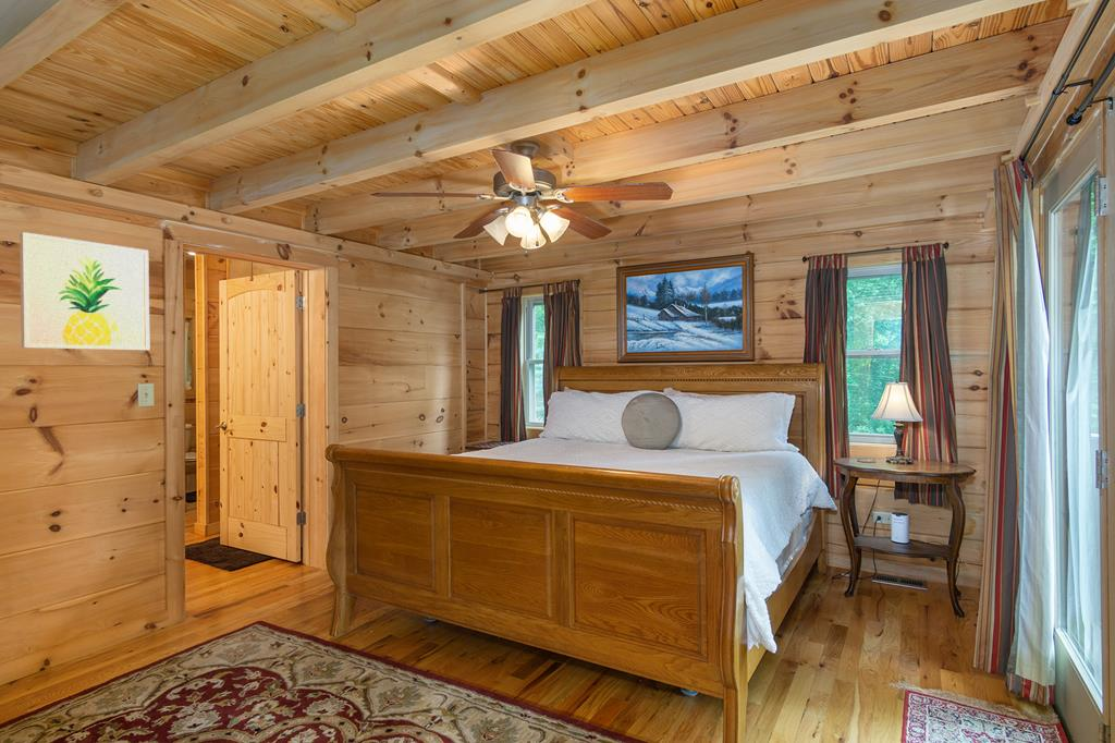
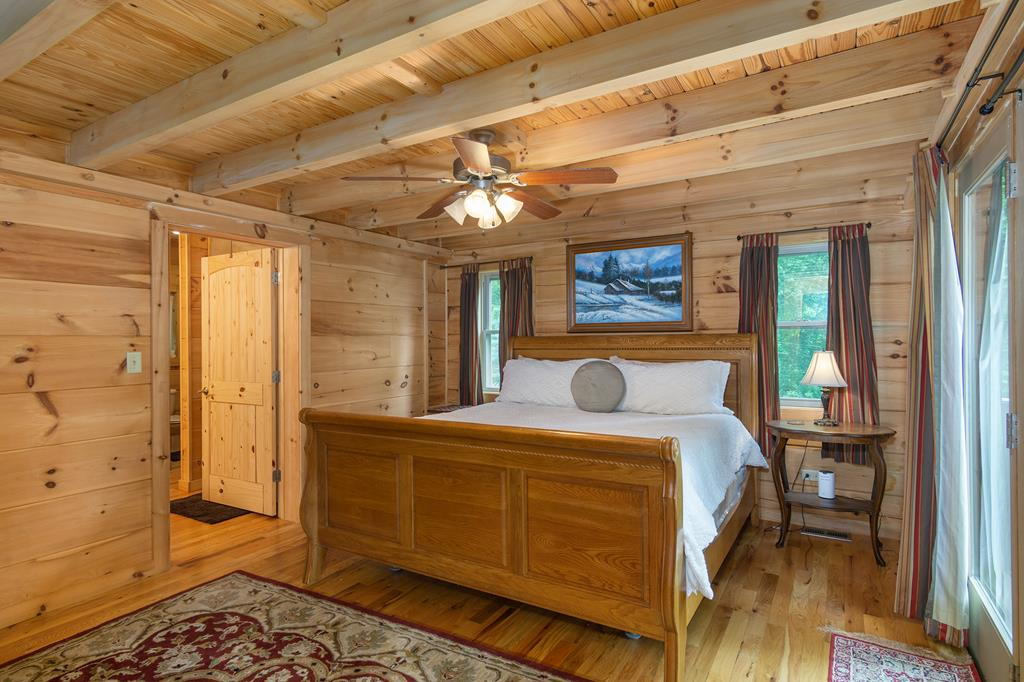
- wall art (89, 295)
